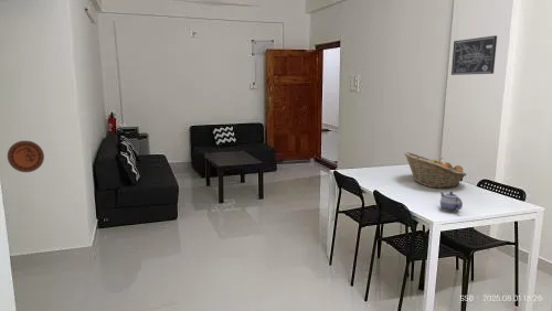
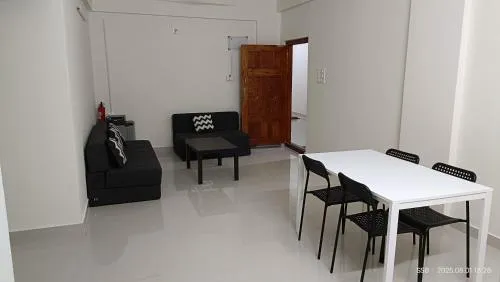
- decorative plate (25, 156)
- fruit basket (433, 168)
- wall art (473, 56)
- teapot (450, 201)
